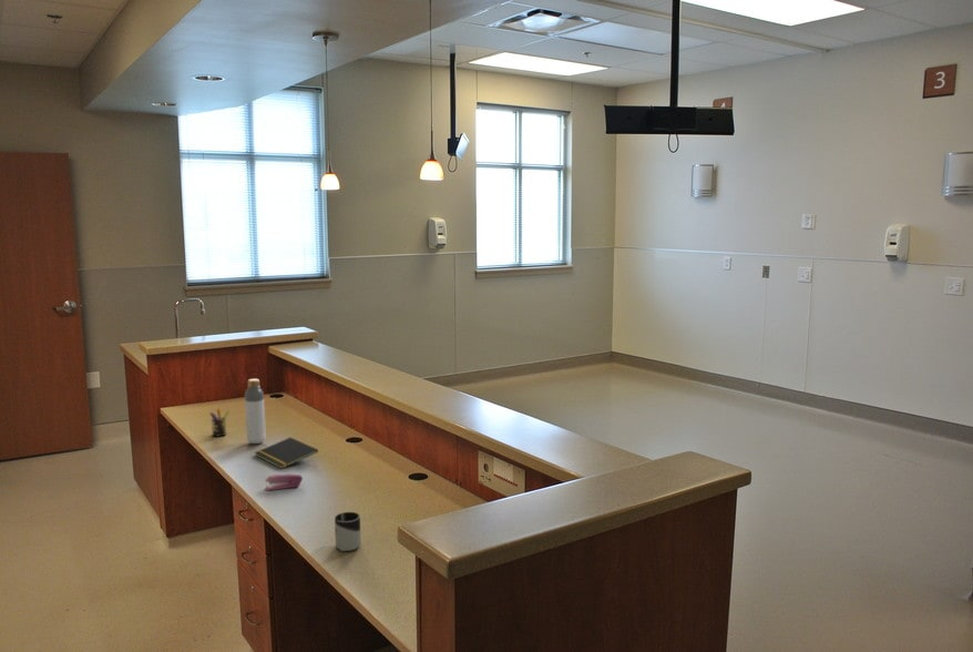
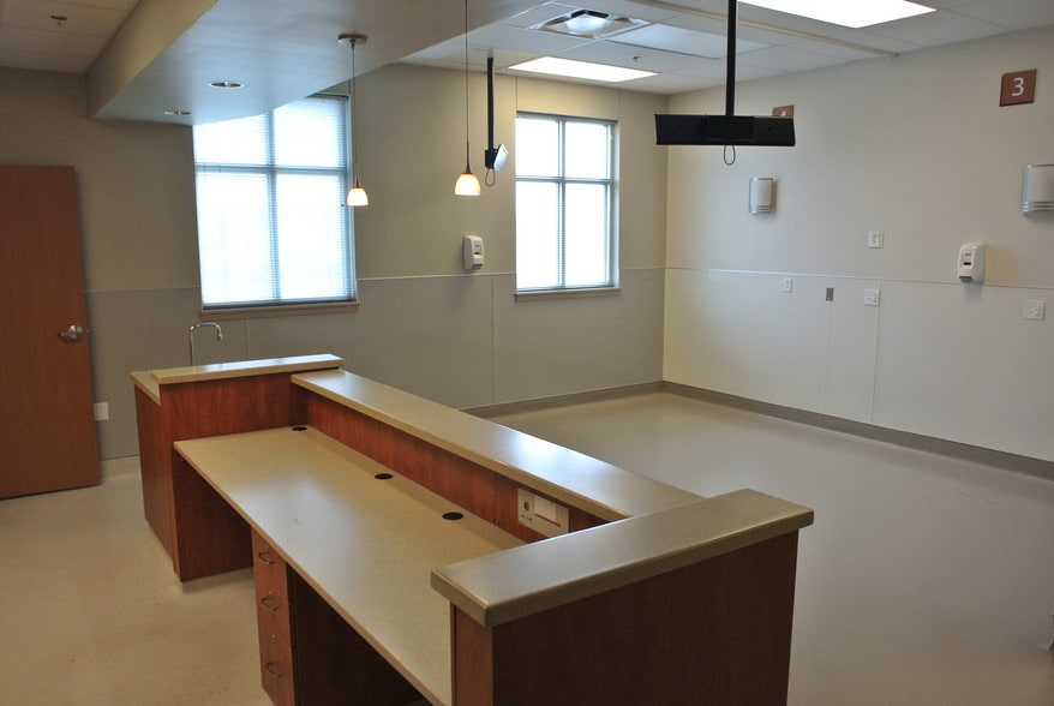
- notepad (286, 451)
- cup (347, 529)
- pen holder (219, 420)
- bottle (255, 410)
- stapler (284, 480)
